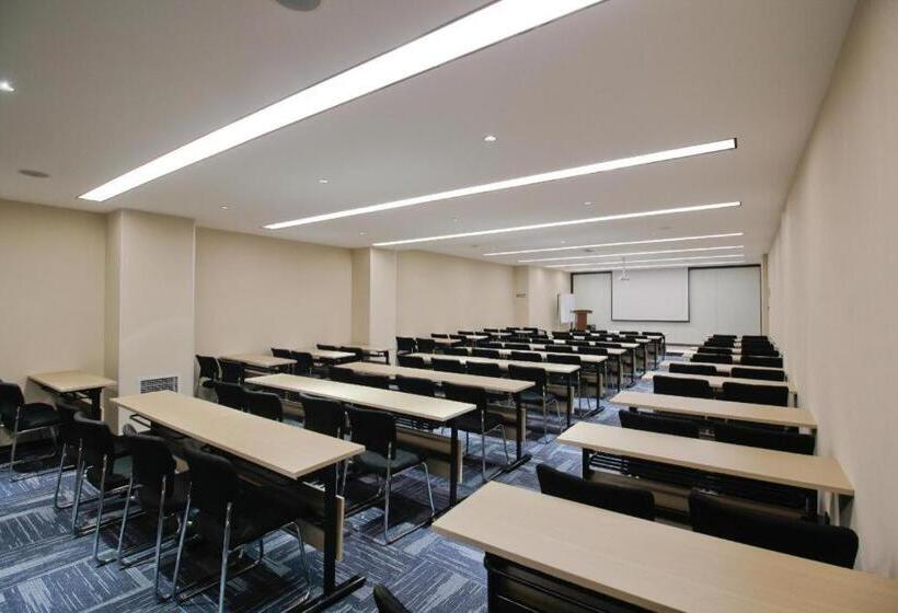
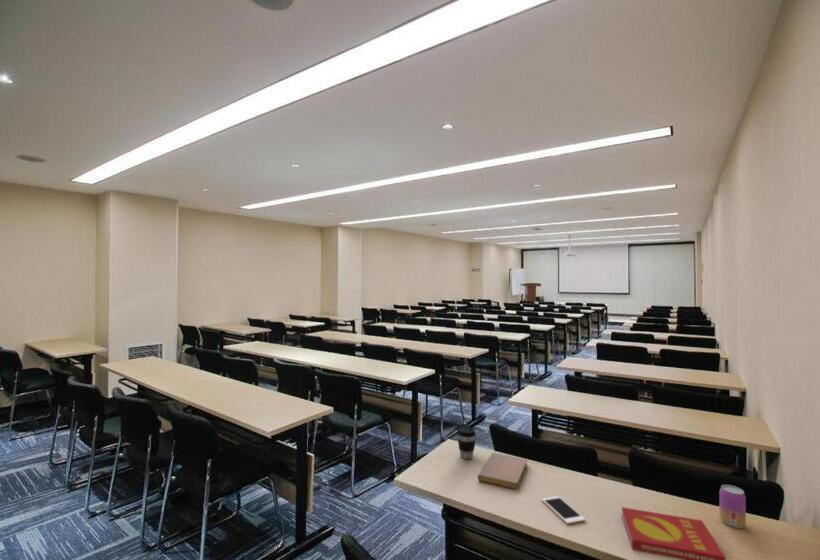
+ notebook (503, 469)
+ beverage can (732, 506)
+ book (668, 534)
+ coffee cup (466, 443)
+ cell phone (562, 509)
